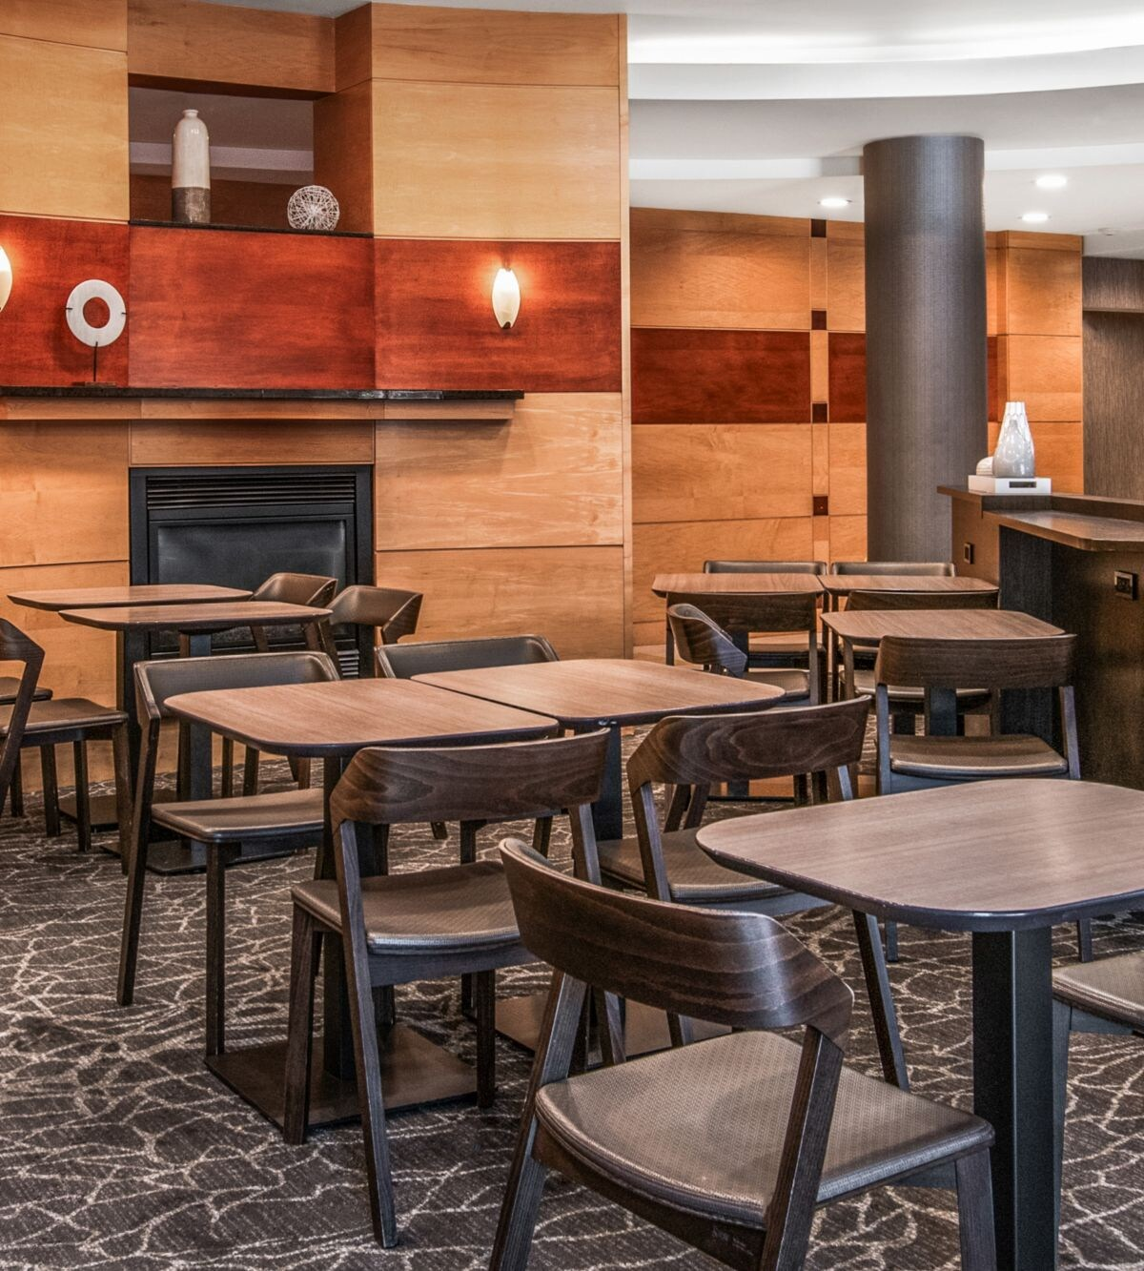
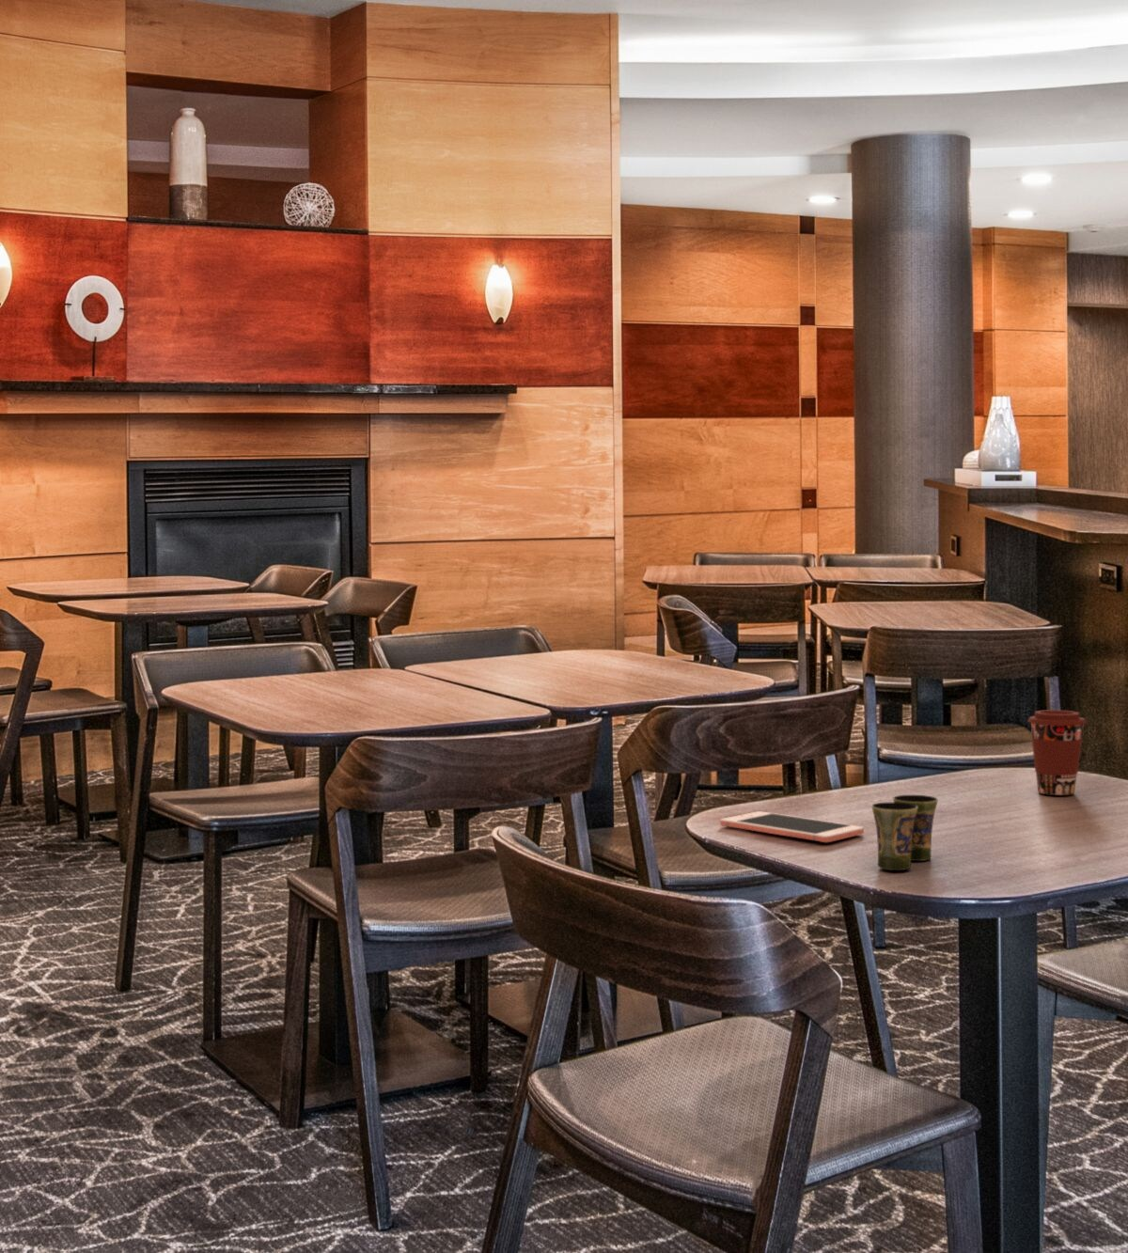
+ cup (905, 832)
+ coffee cup (1056, 752)
+ cell phone (790, 826)
